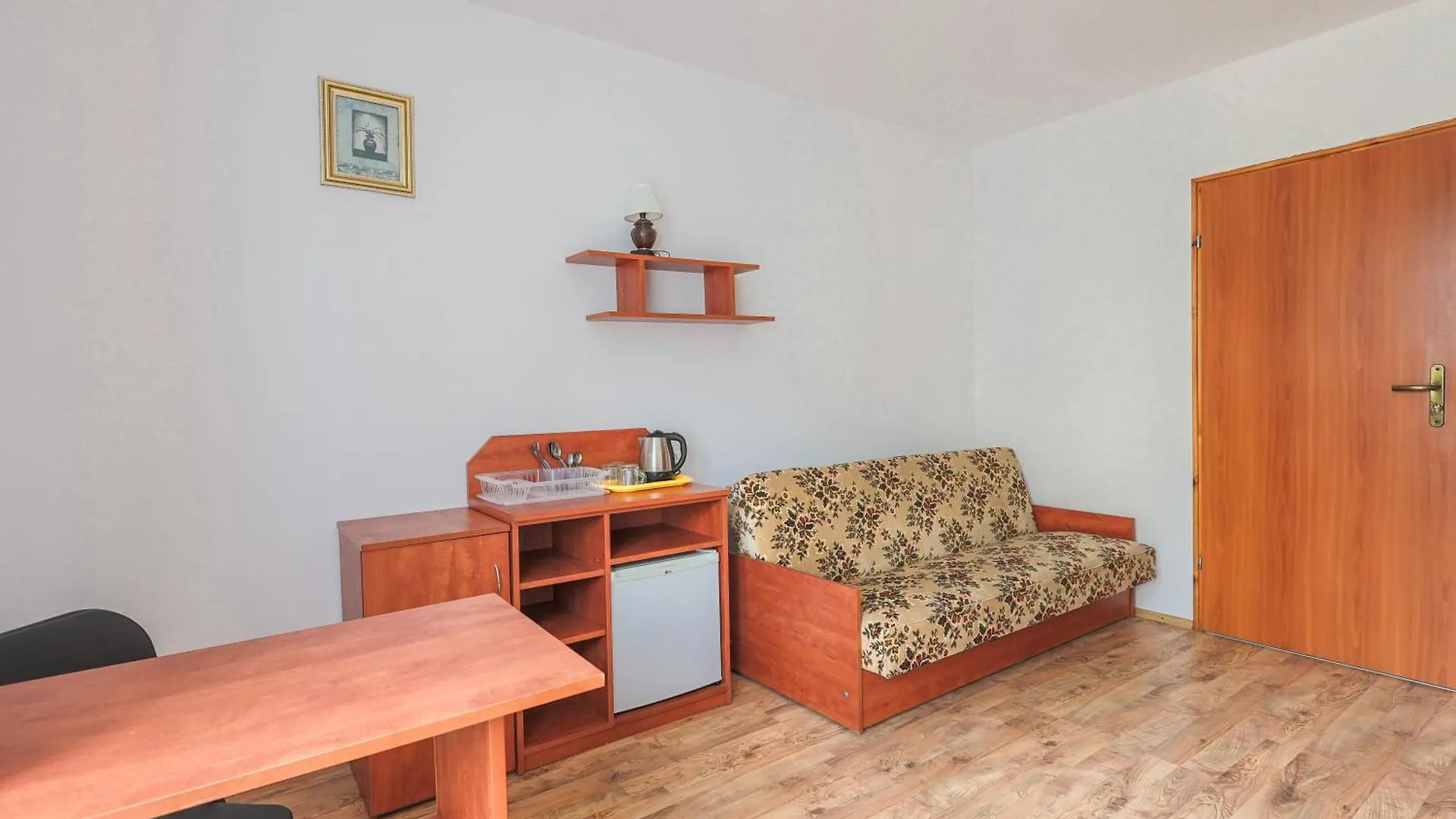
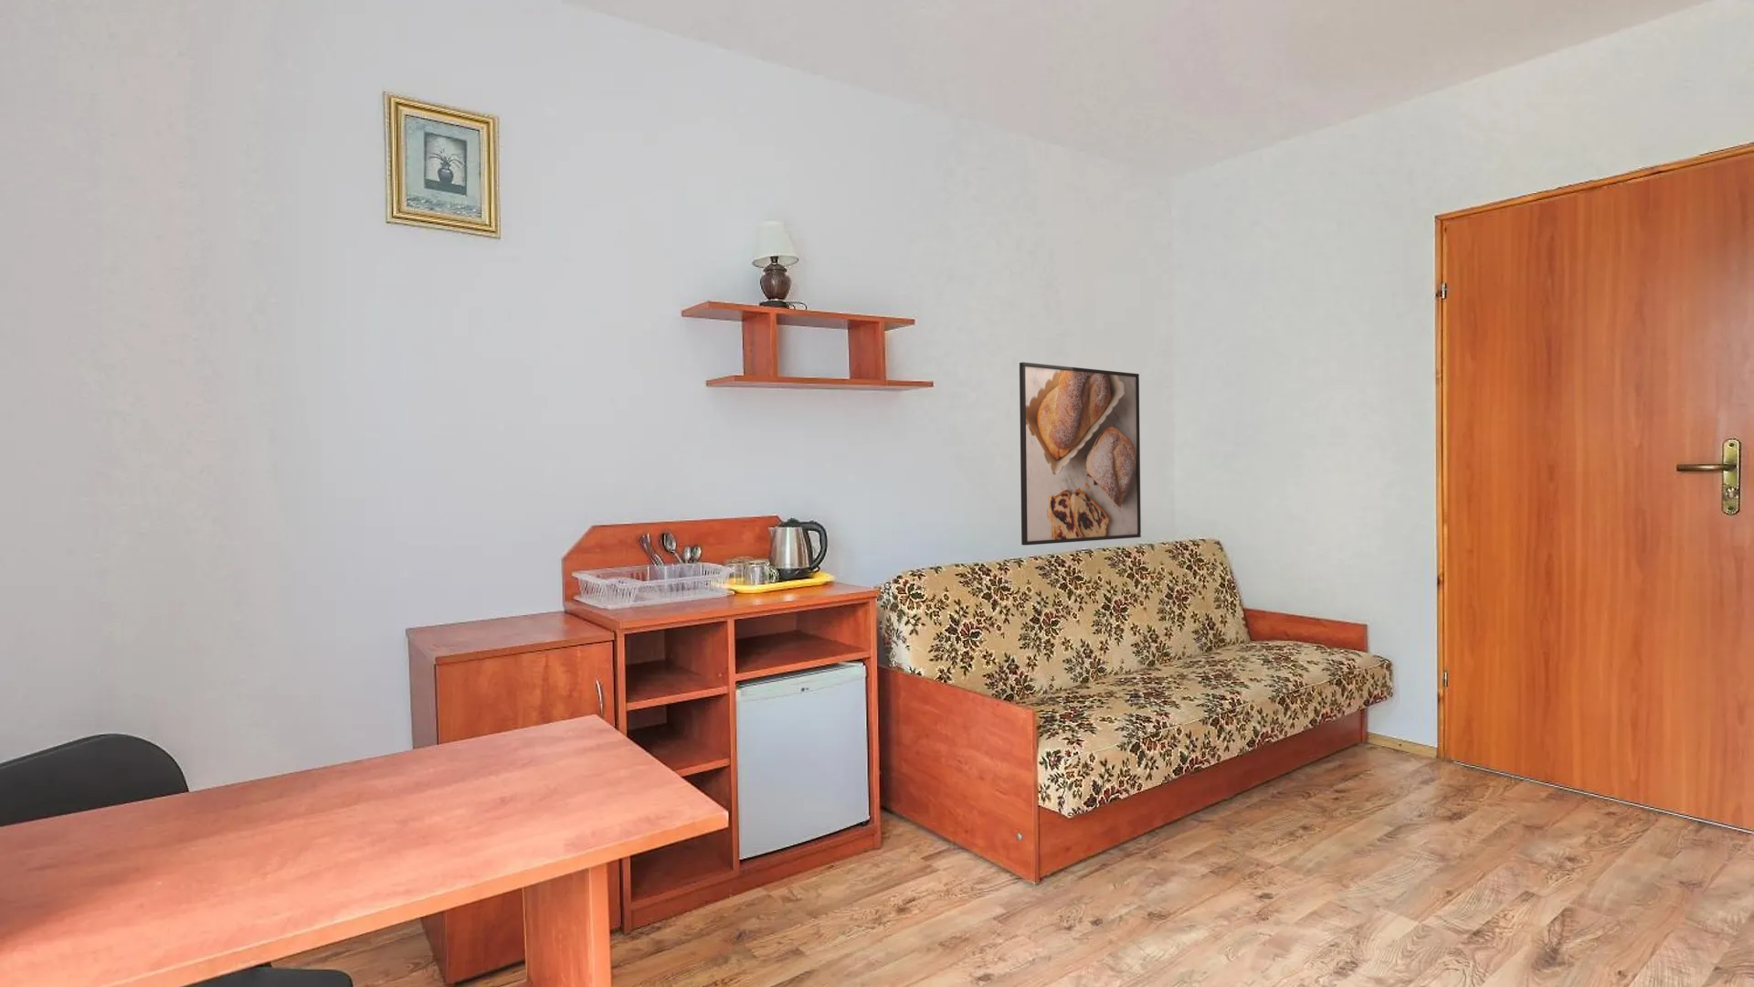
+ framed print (1083, 454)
